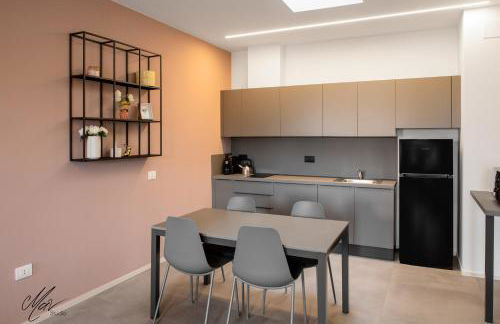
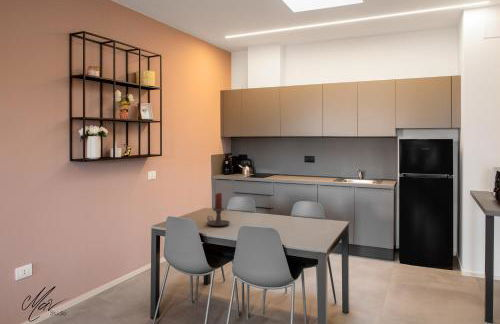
+ candle holder (216, 208)
